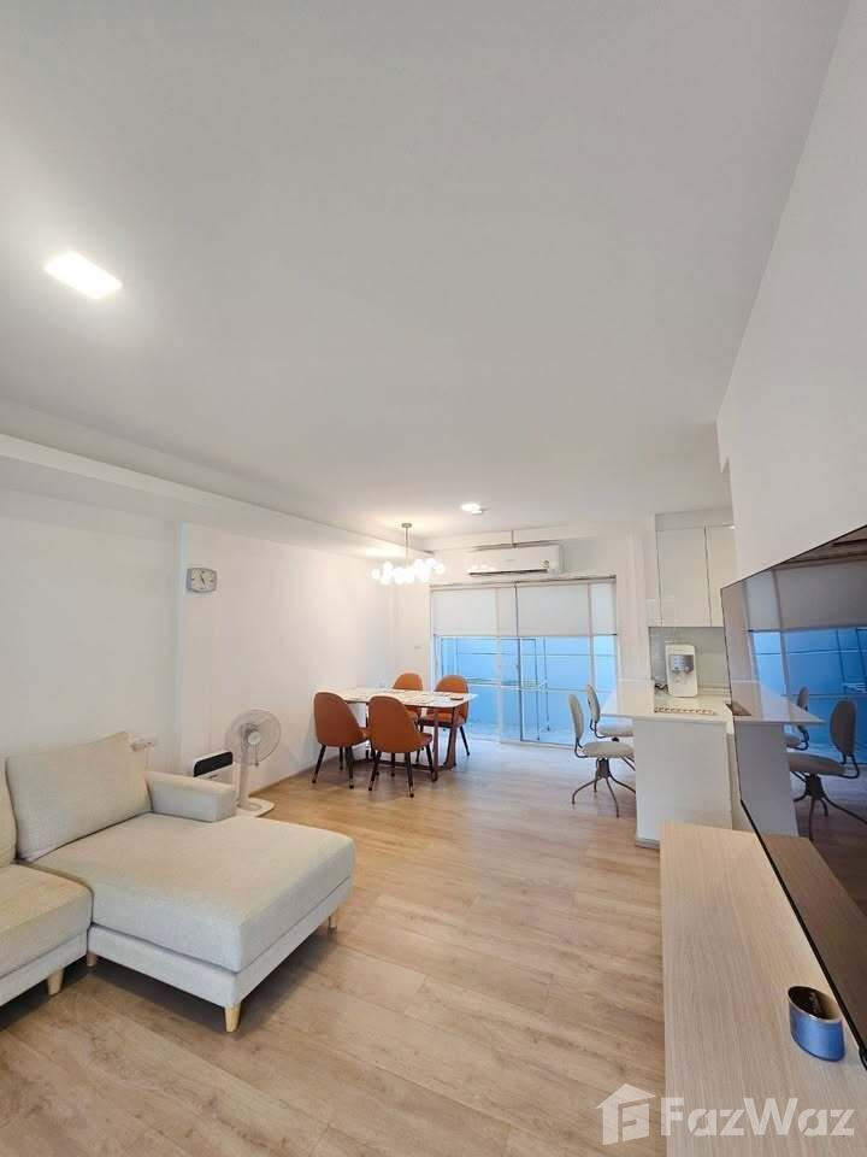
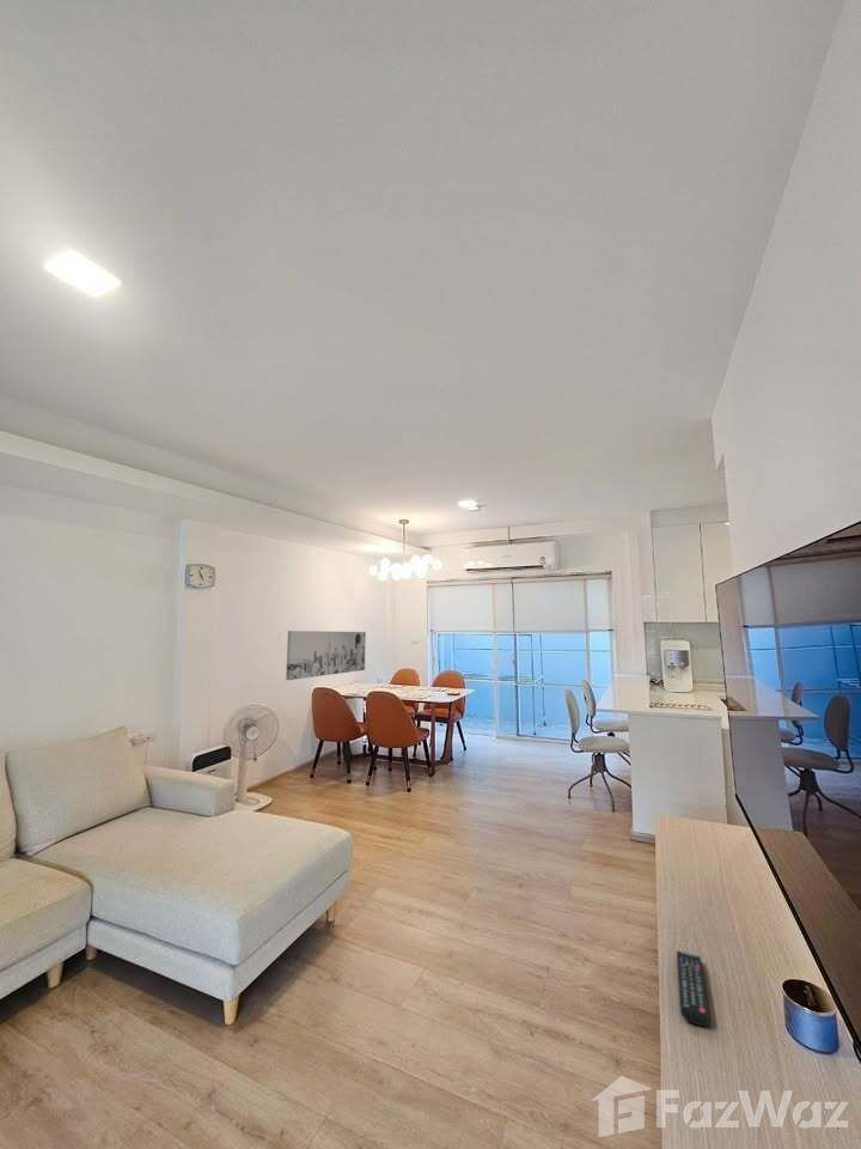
+ wall art (330, 652)
+ remote control (691, 984)
